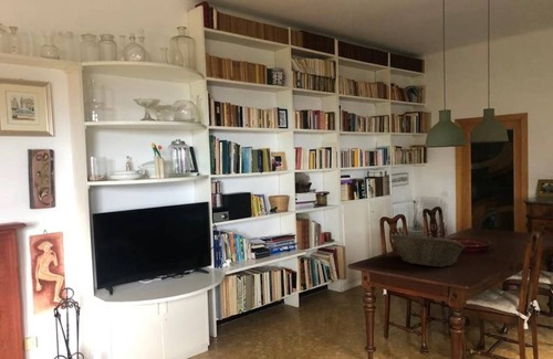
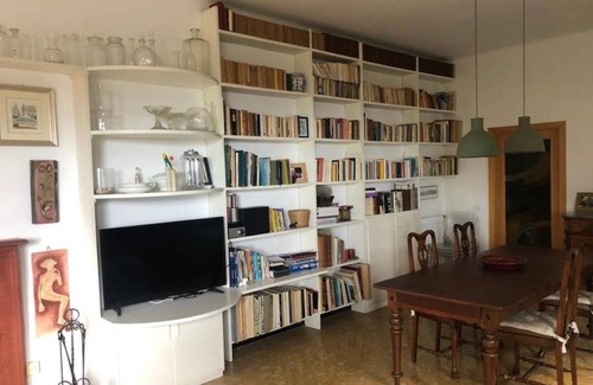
- fruit basket (426, 246)
